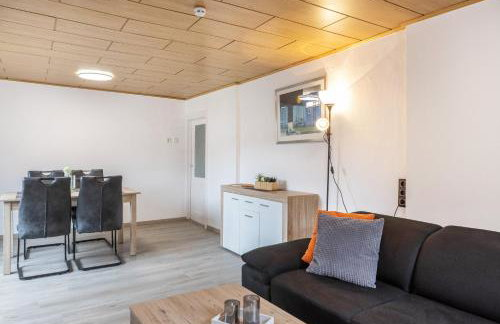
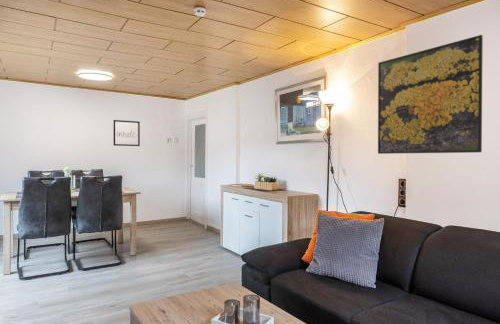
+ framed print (423, 101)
+ wall art (126, 133)
